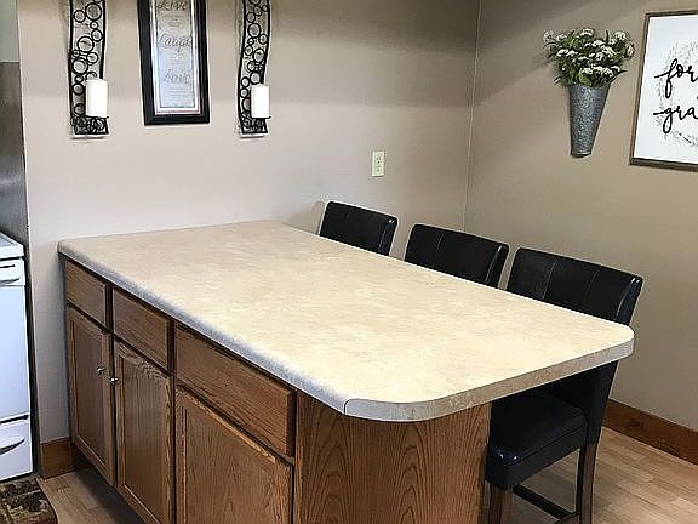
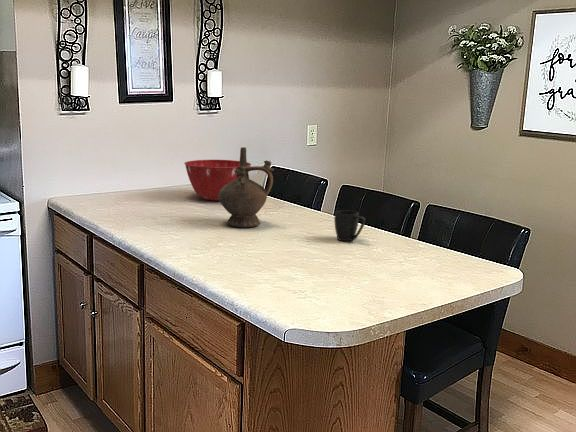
+ mug (350, 226)
+ mixing bowl (217, 180)
+ ceremonial vessel (246, 186)
